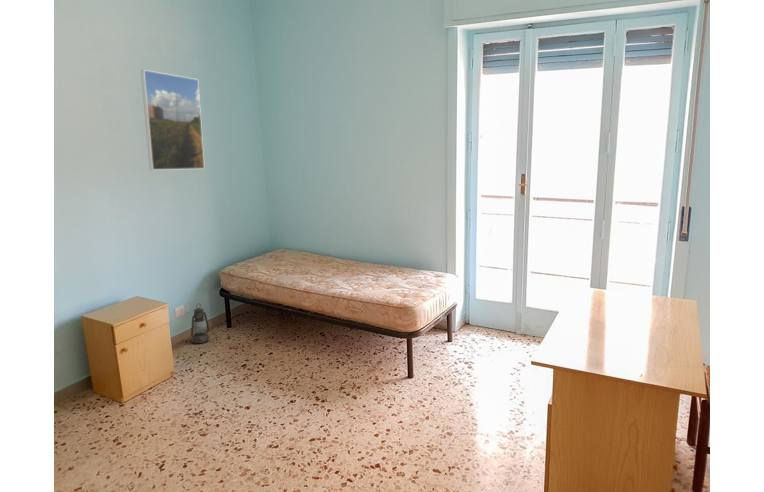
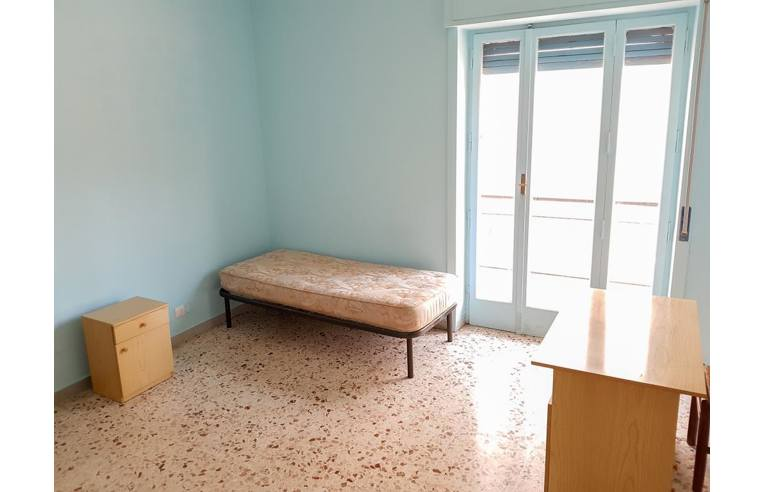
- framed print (174, 122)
- lantern (199, 322)
